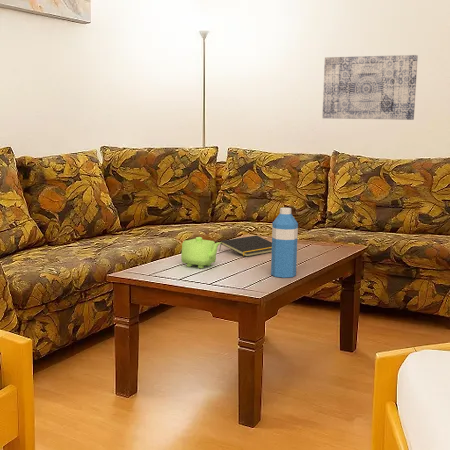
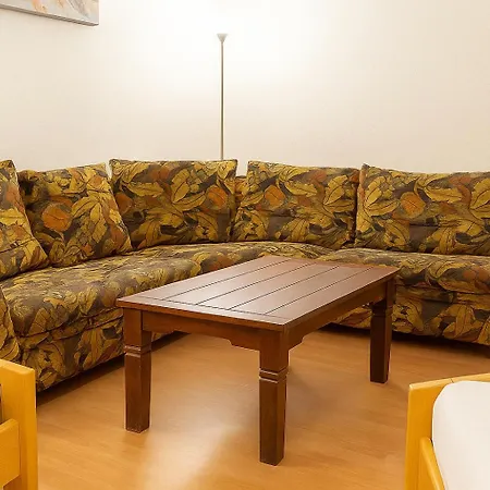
- water bottle (284, 241)
- teapot (201, 251)
- wall art (368, 87)
- notepad (251, 245)
